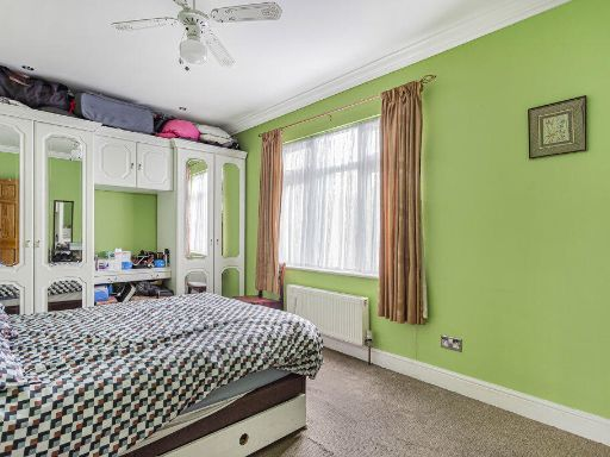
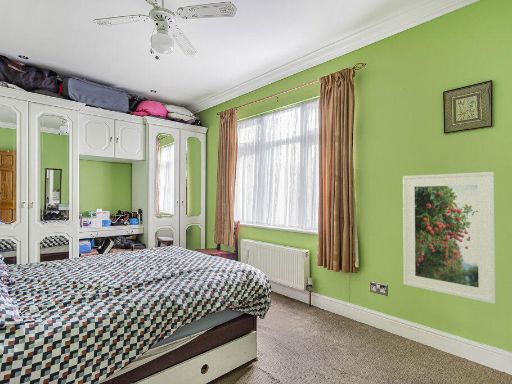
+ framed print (444, 233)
